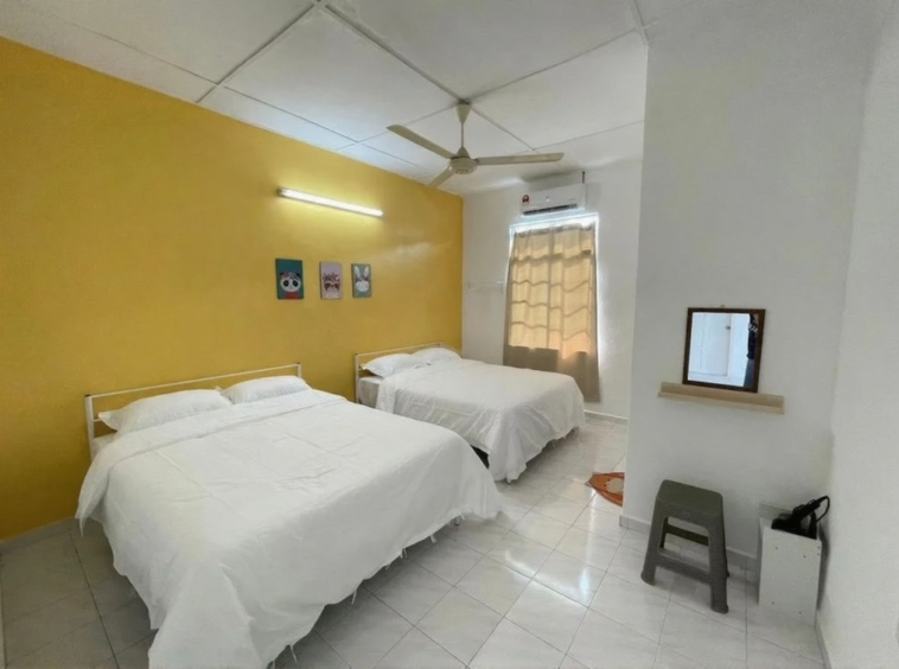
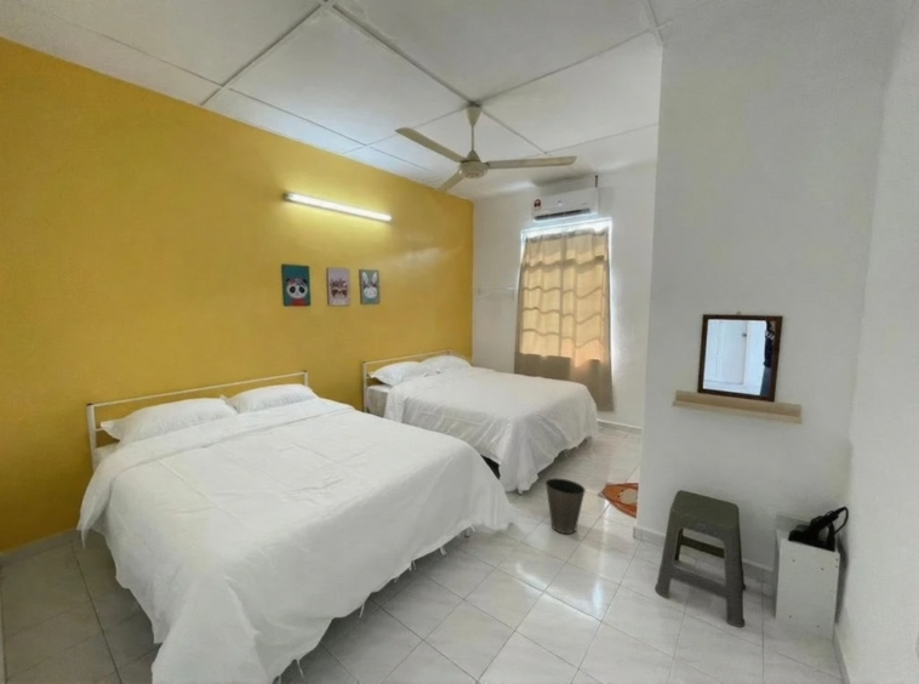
+ waste basket (564, 506)
